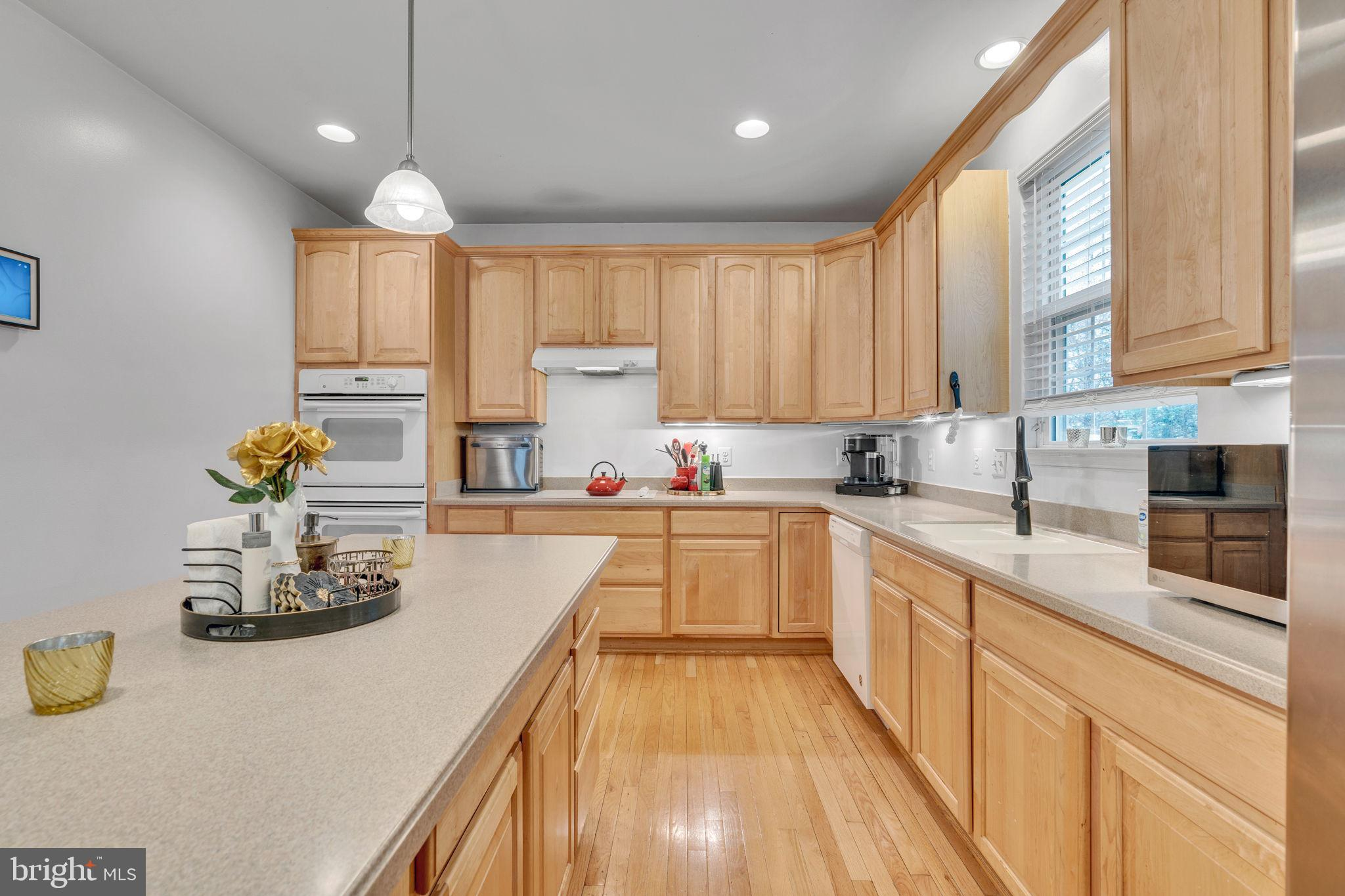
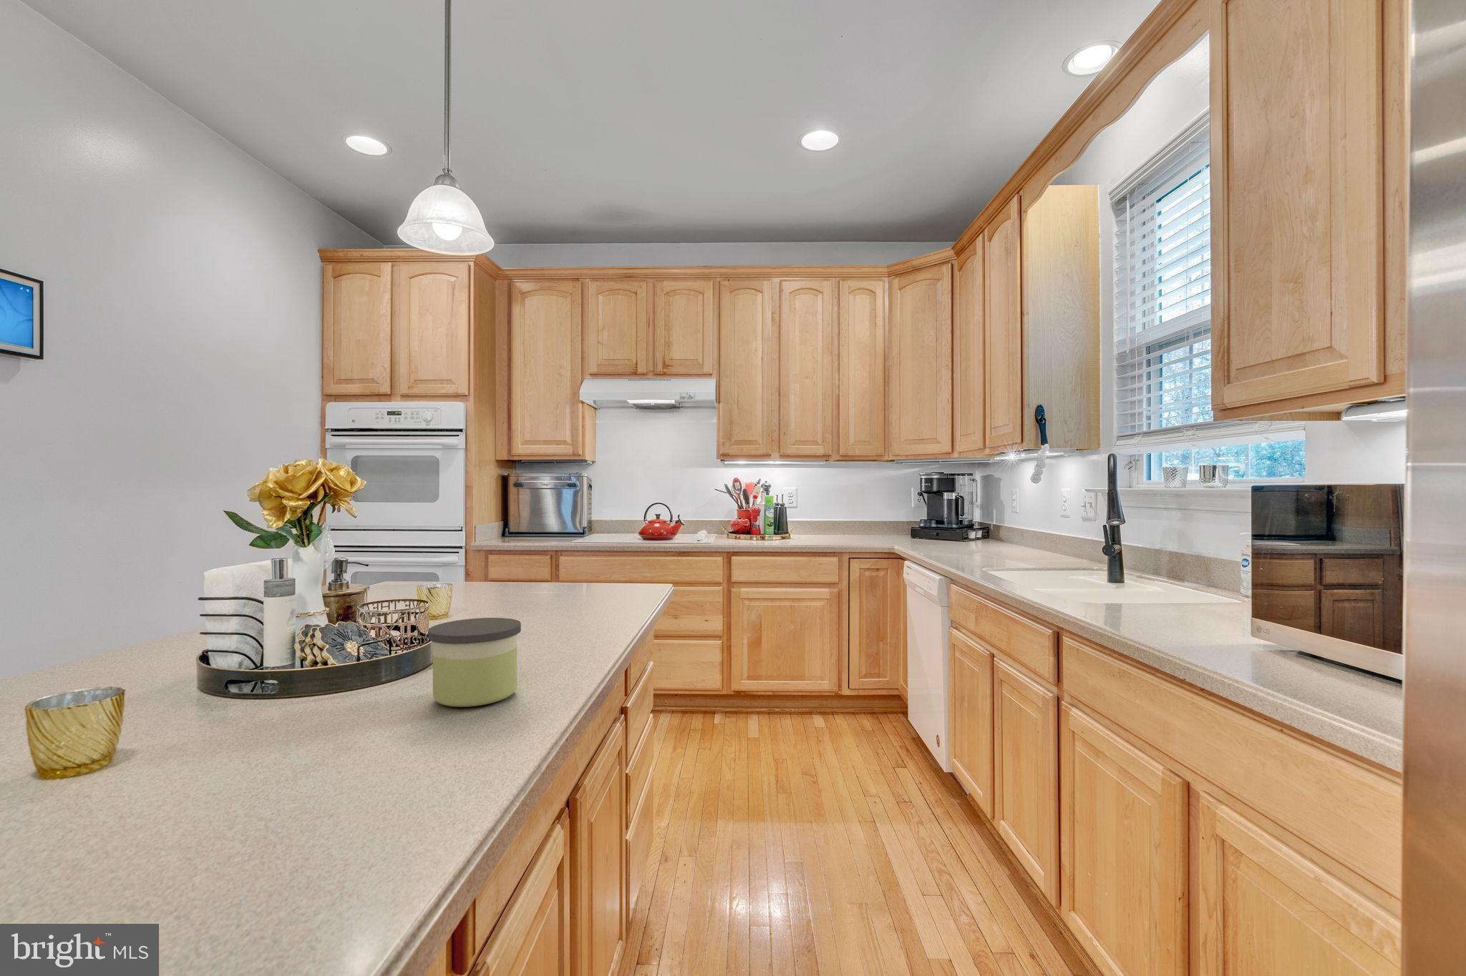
+ candle (475, 661)
